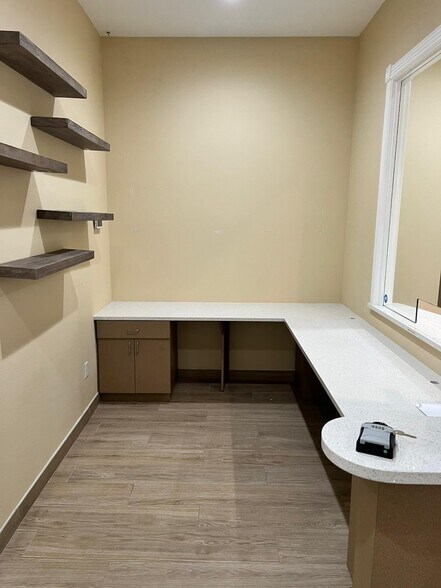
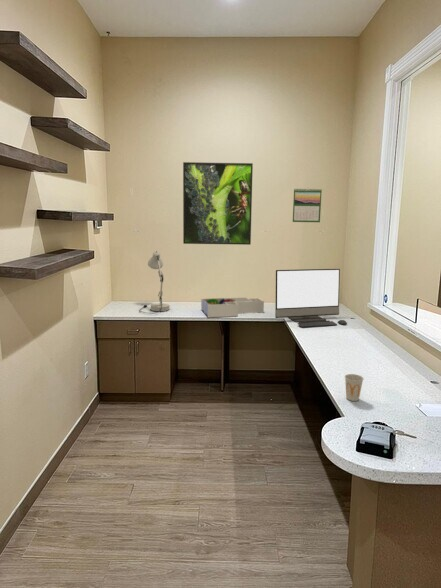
+ desk lamp (160, 280)
+ monitor (312, 296)
+ cup (353, 387)
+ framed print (217, 204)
+ desk organizer (233, 306)
+ calendar (307, 205)
